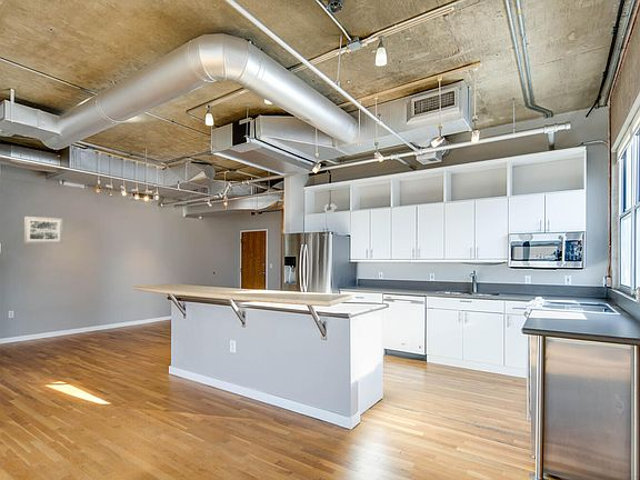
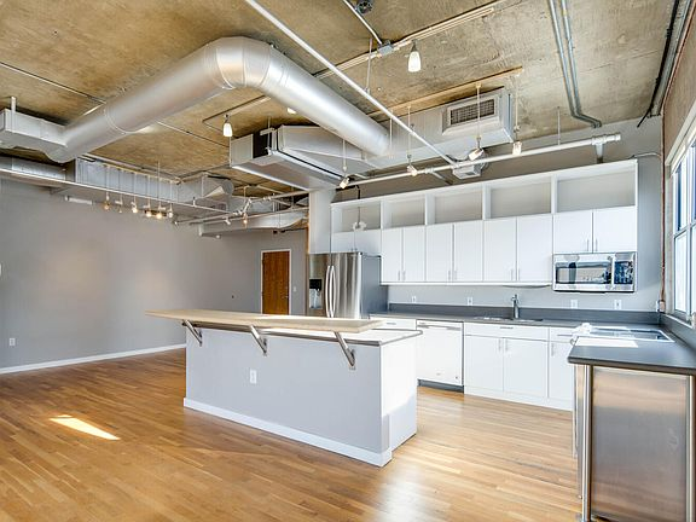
- wall art (43, 230)
